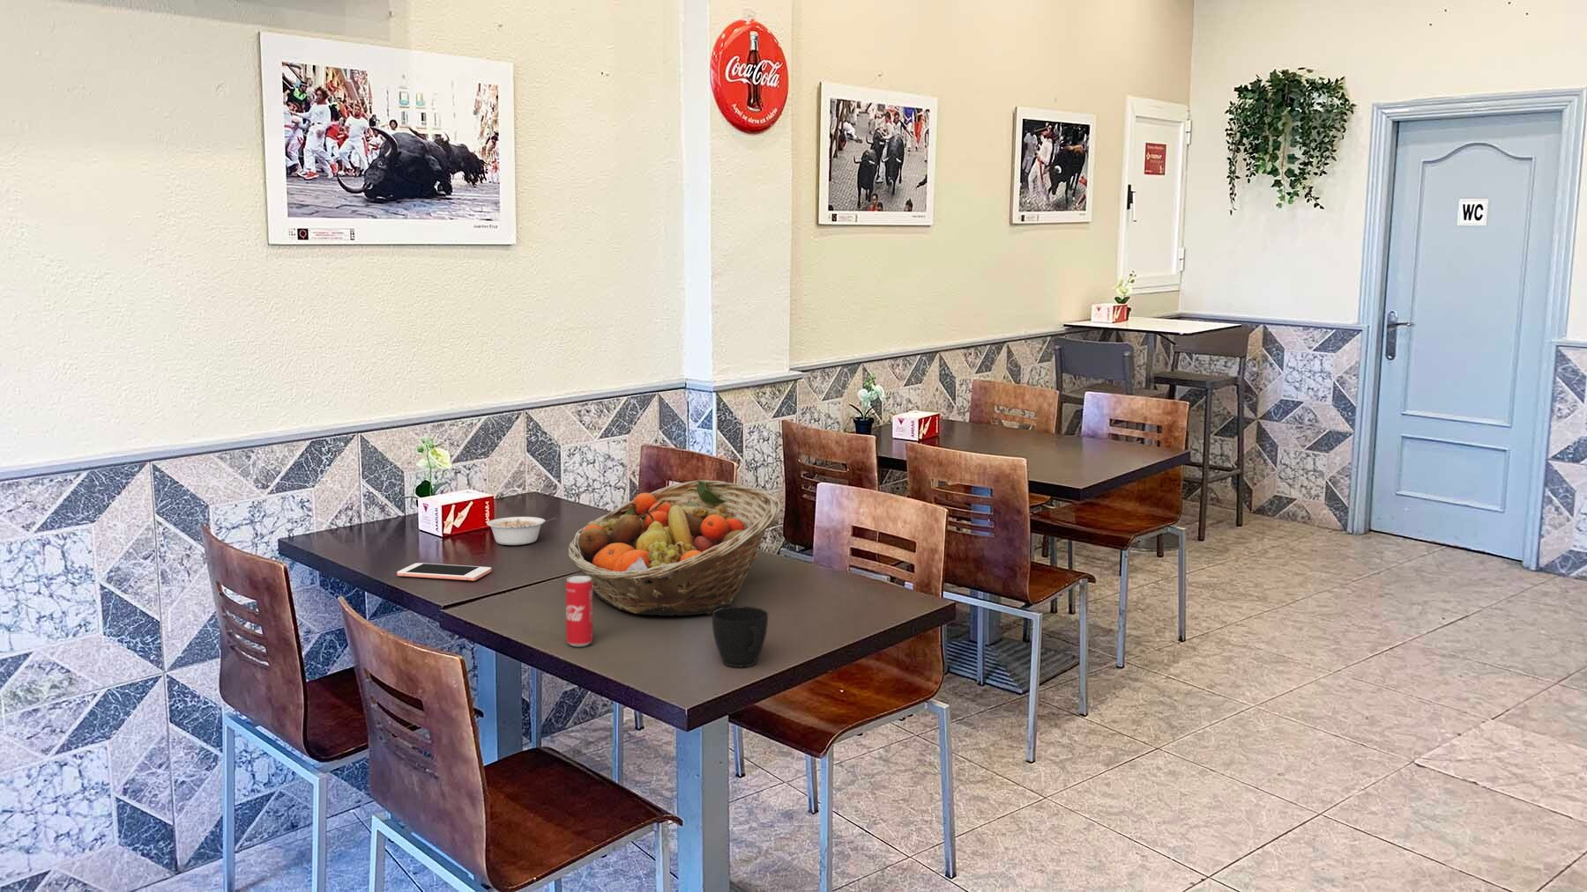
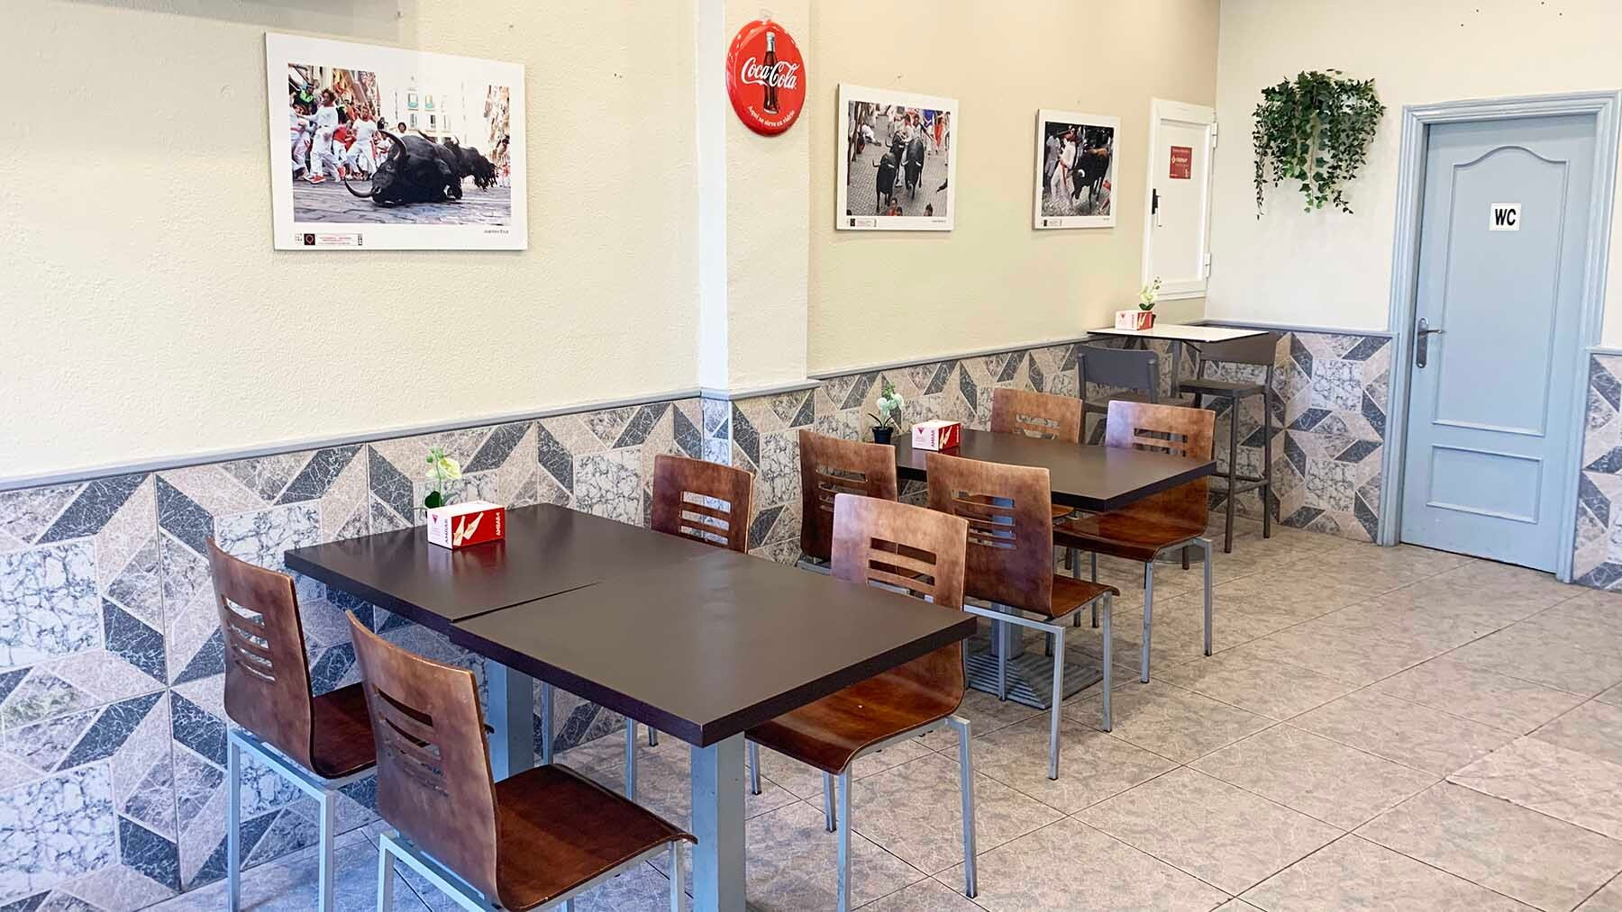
- cup (739, 638)
- legume (519, 529)
- fruit basket (674, 543)
- beverage can (579, 611)
- cell phone (445, 572)
